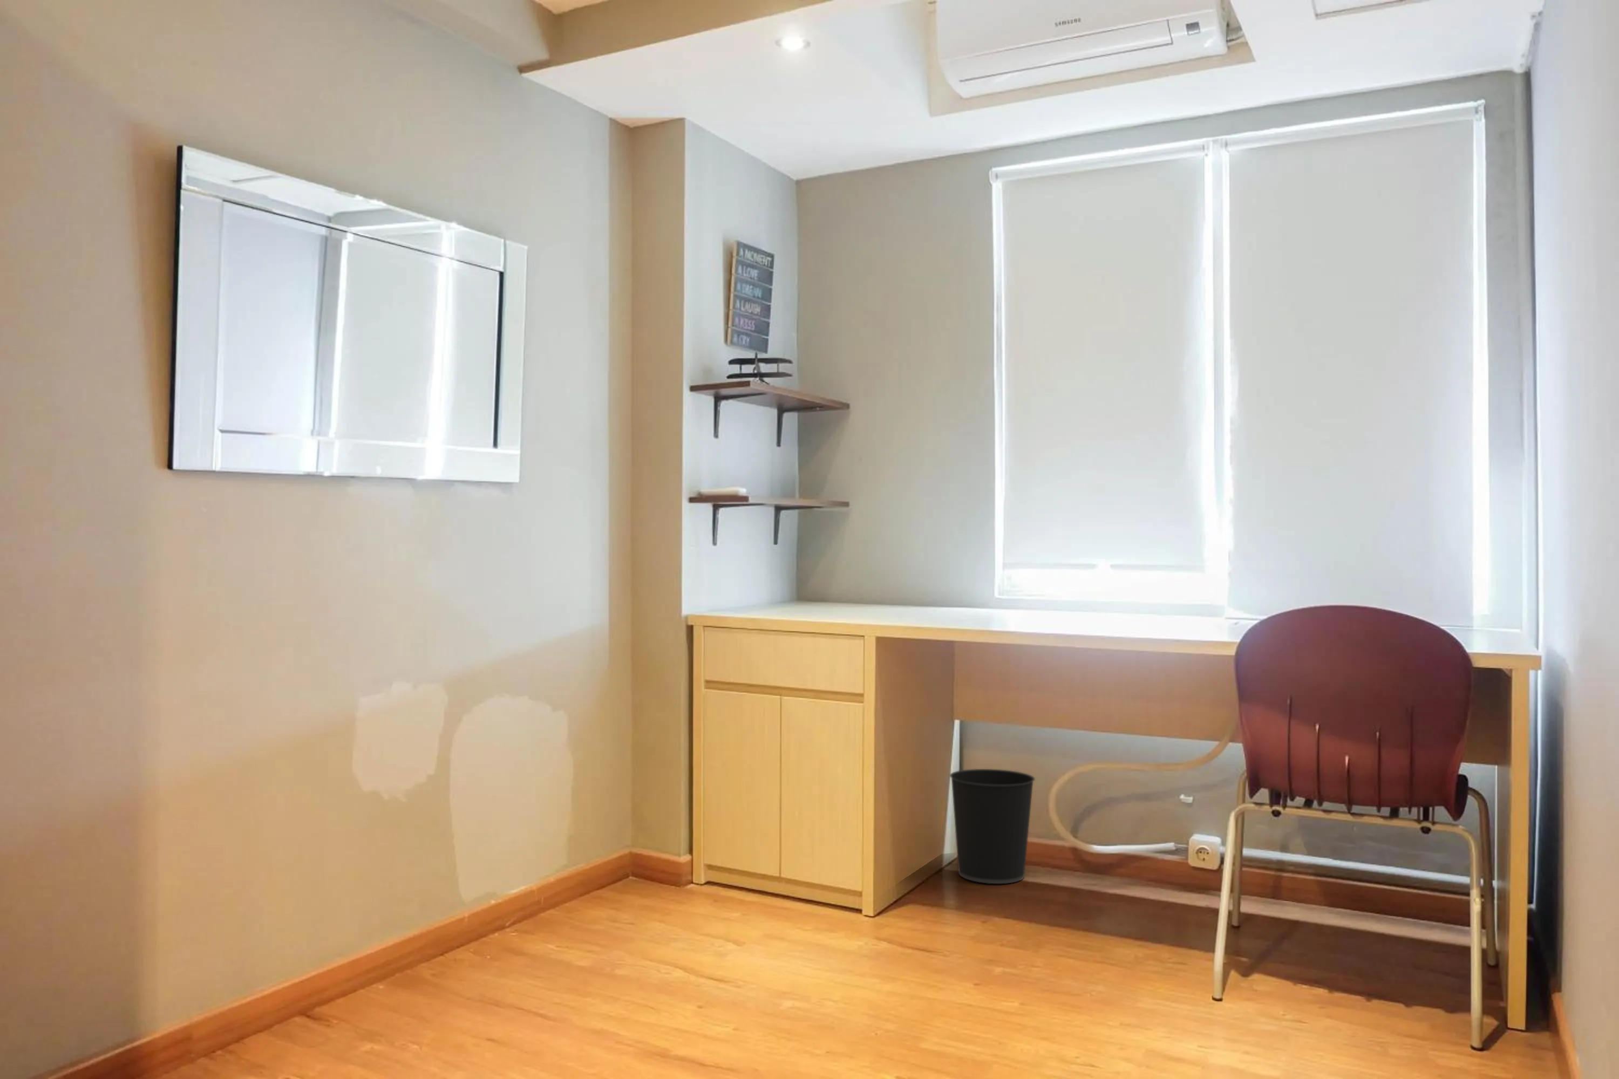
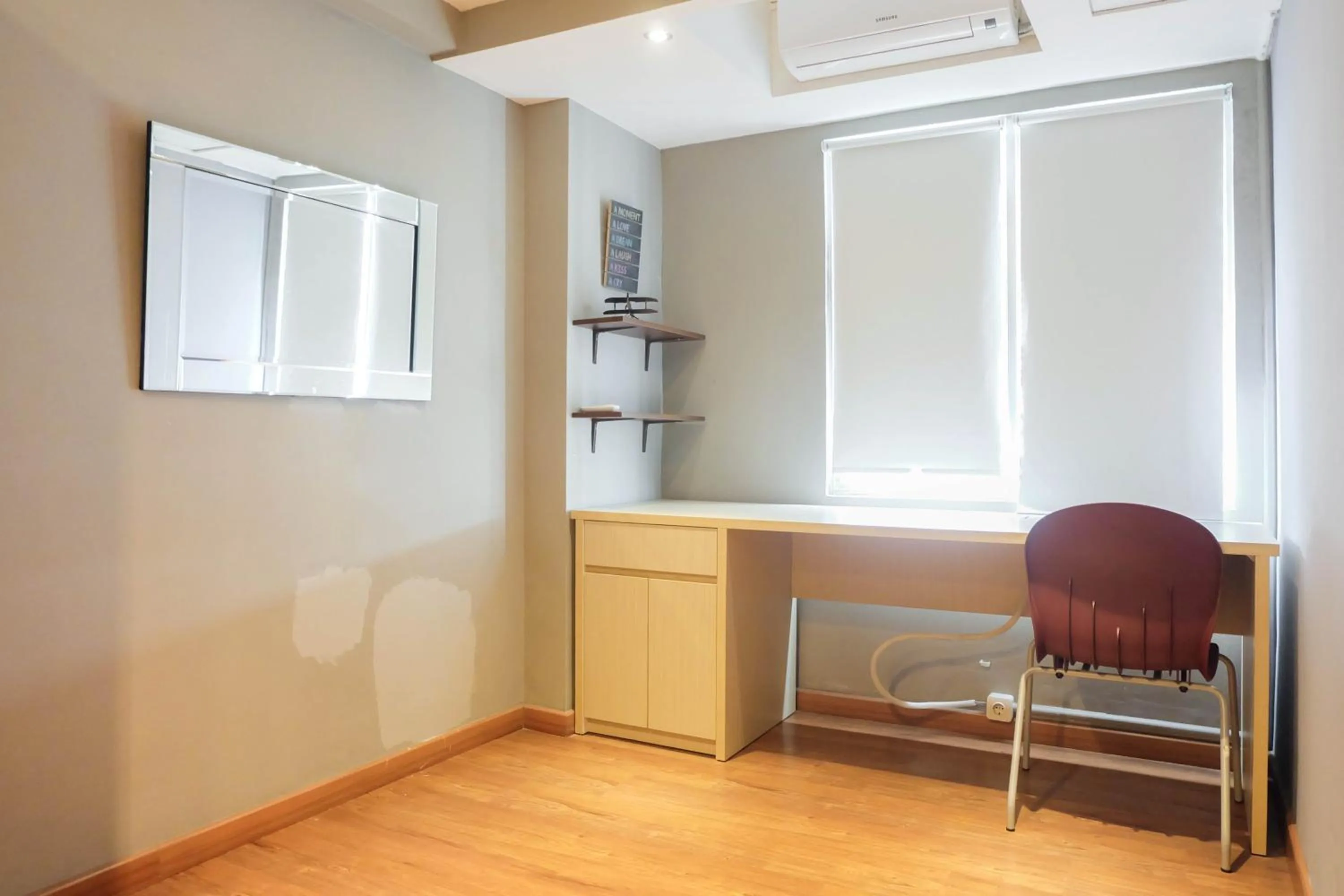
- wastebasket (991, 825)
